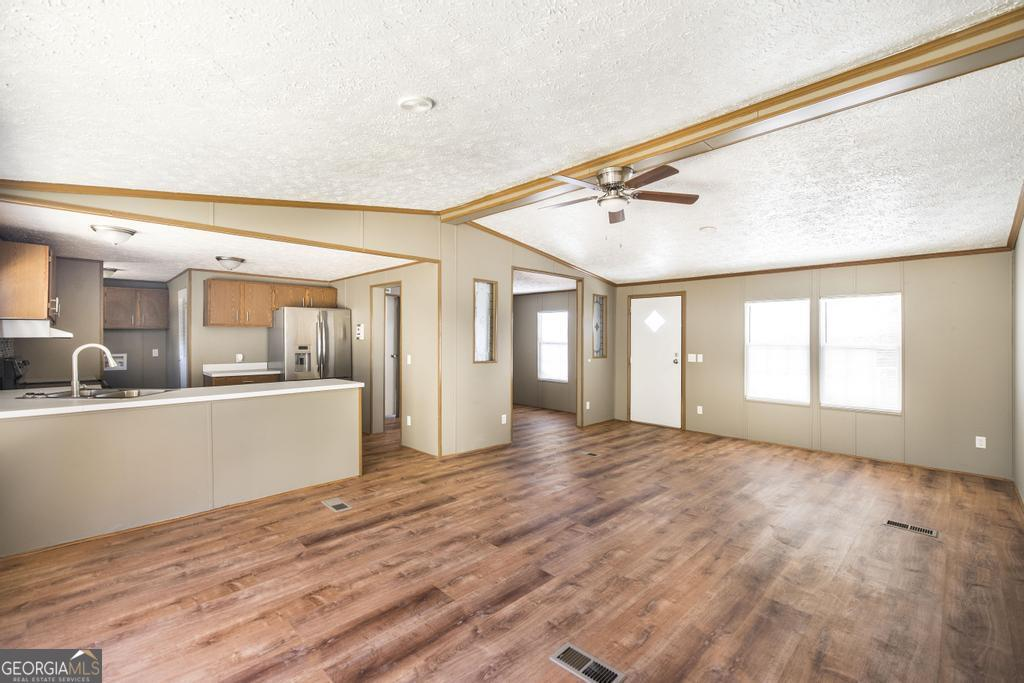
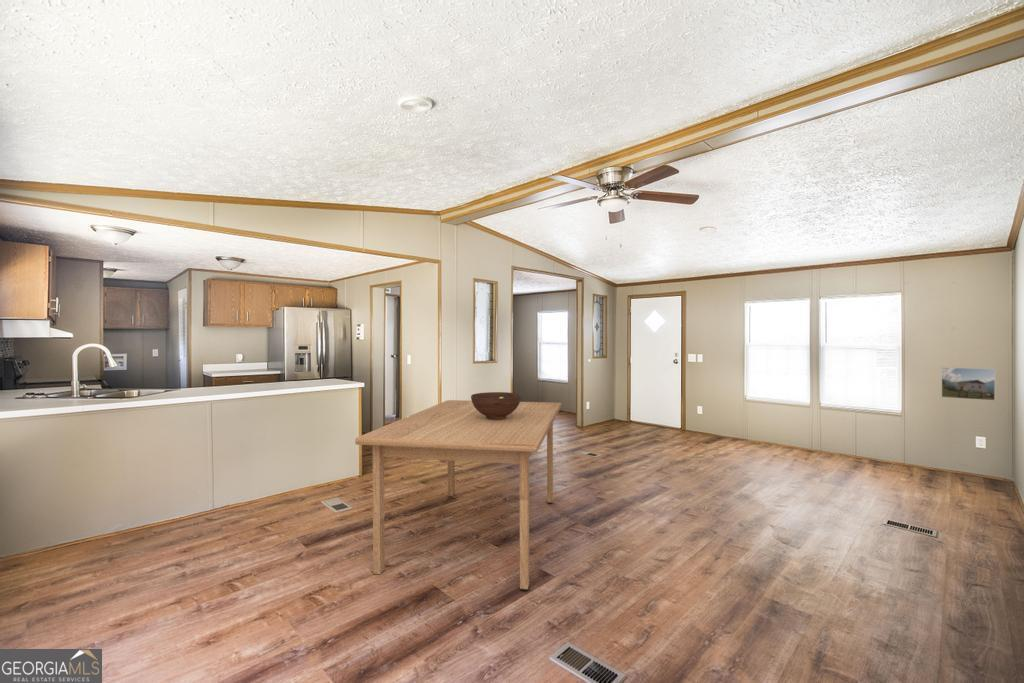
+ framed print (967, 383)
+ table (480, 461)
+ fruit bowl (496, 406)
